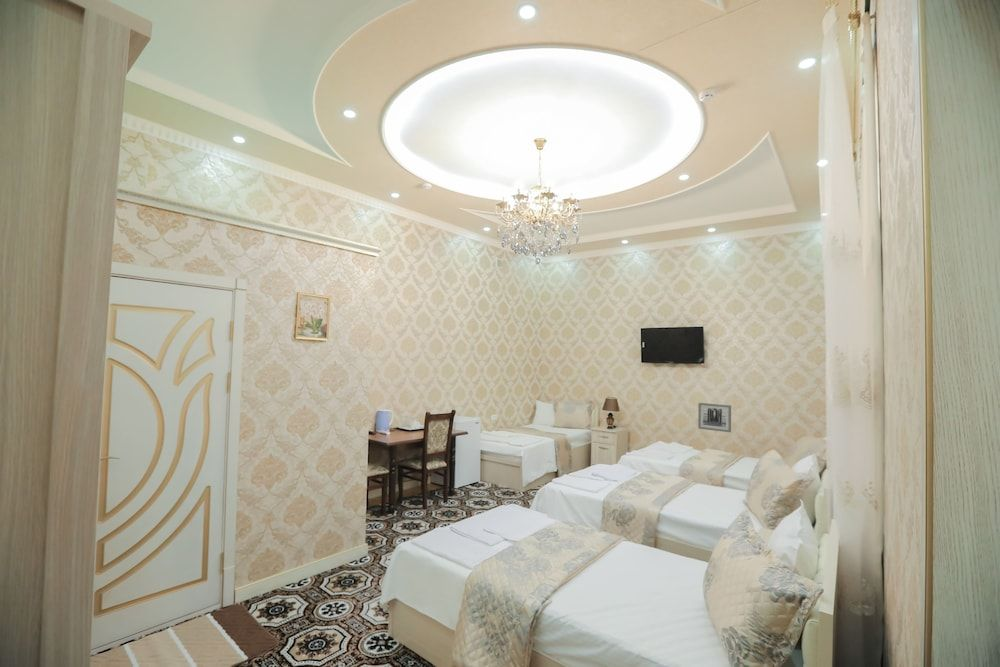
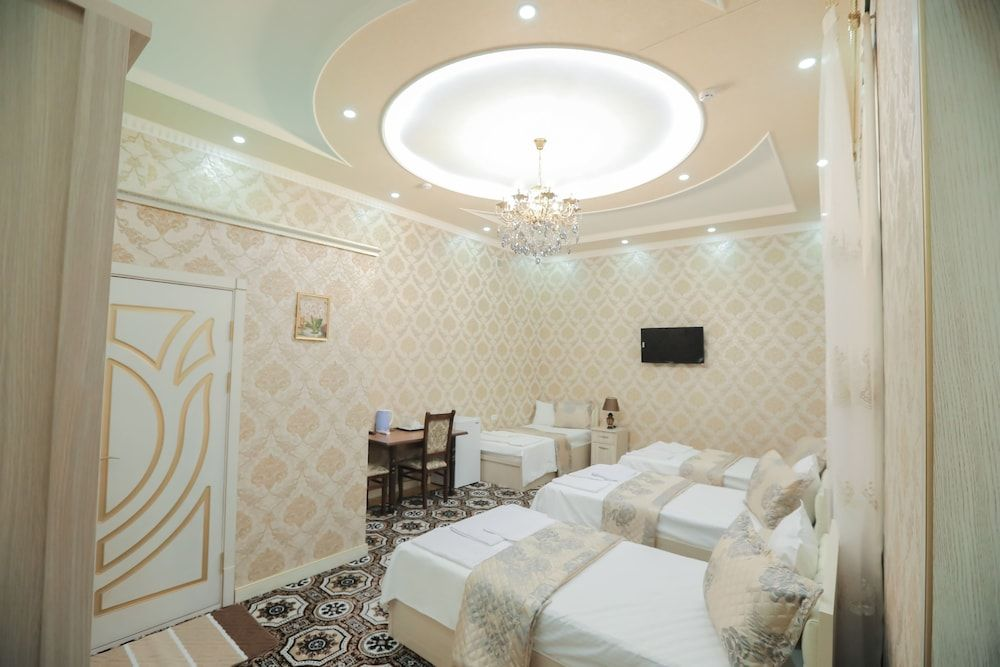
- wall art (714, 417)
